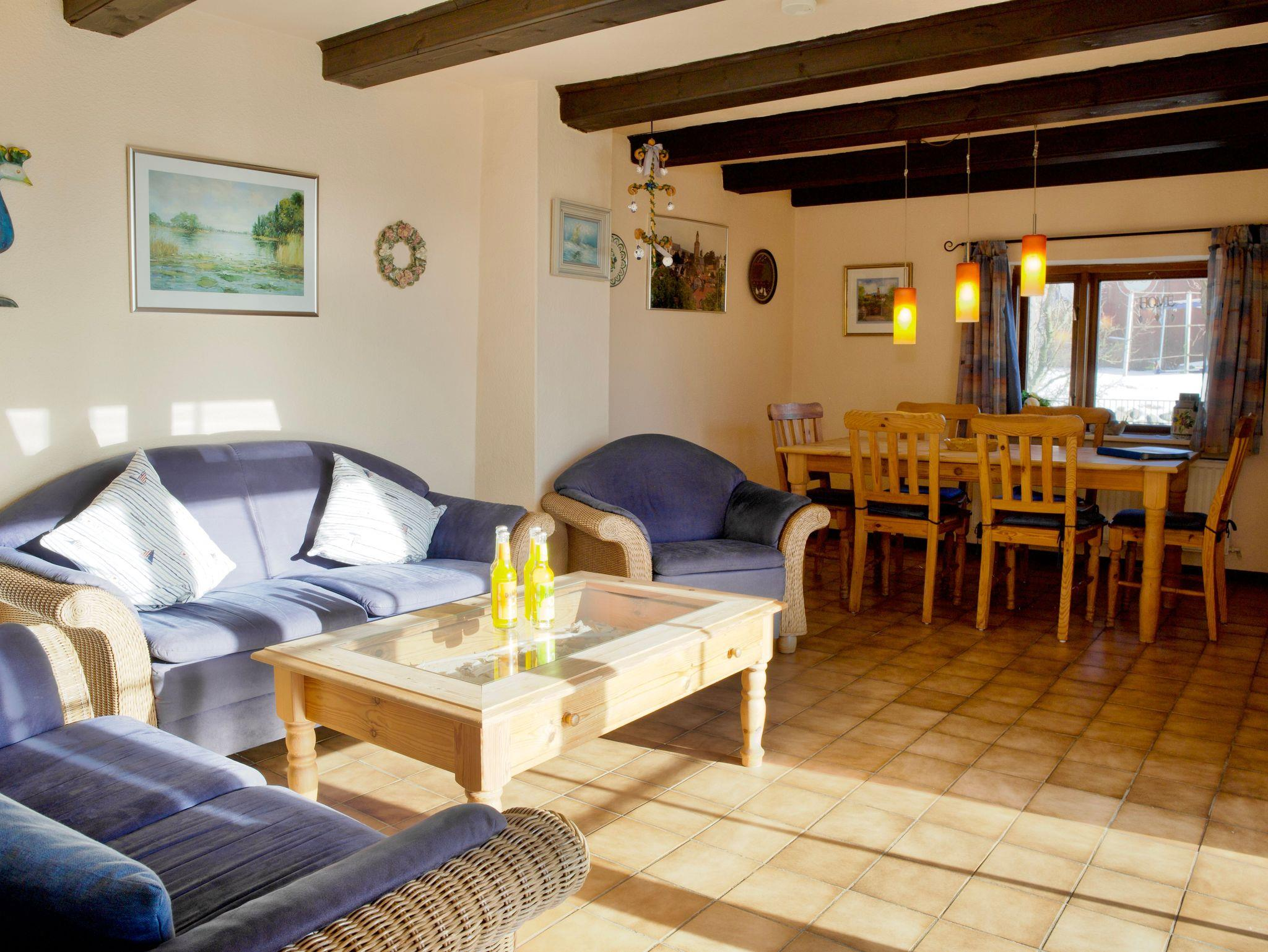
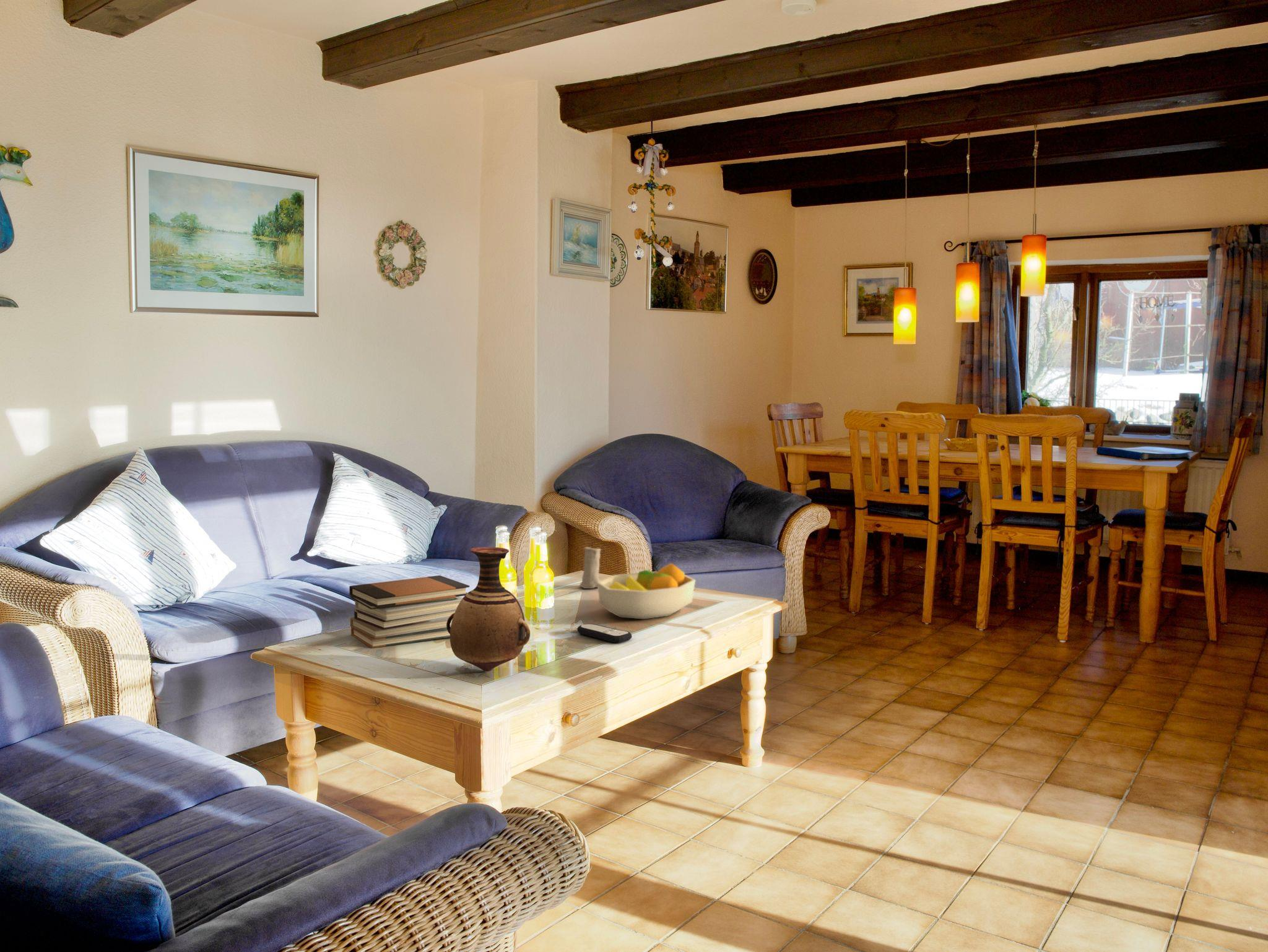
+ vase (489, 610)
+ fruit bowl (646, 589)
+ remote control (603, 632)
+ candle (591, 565)
+ book stack (409, 610)
